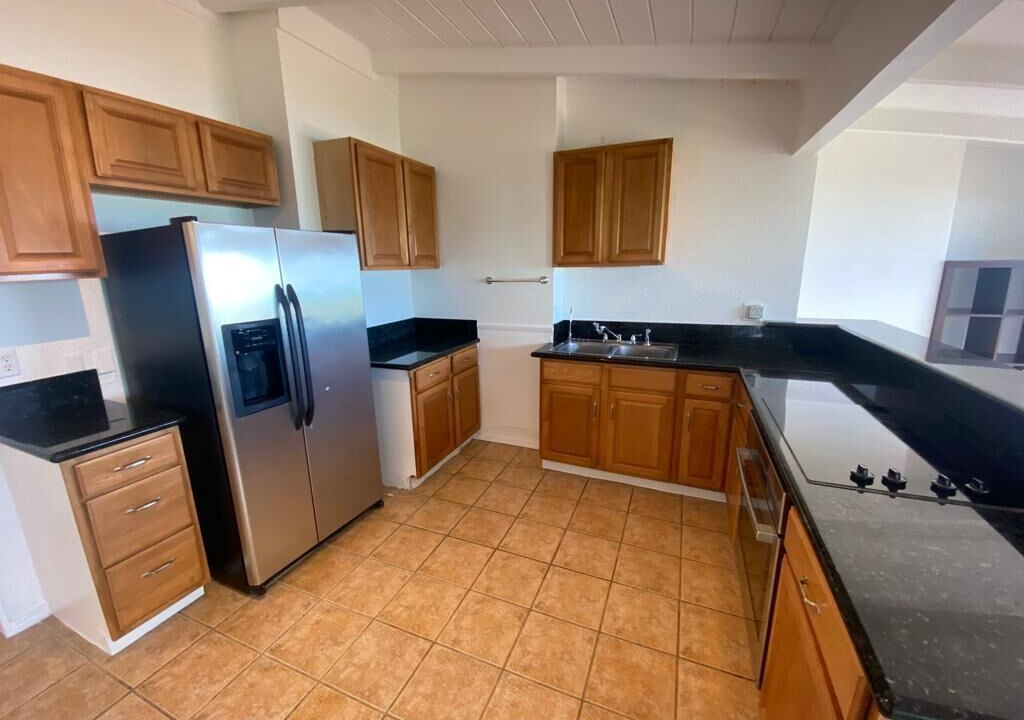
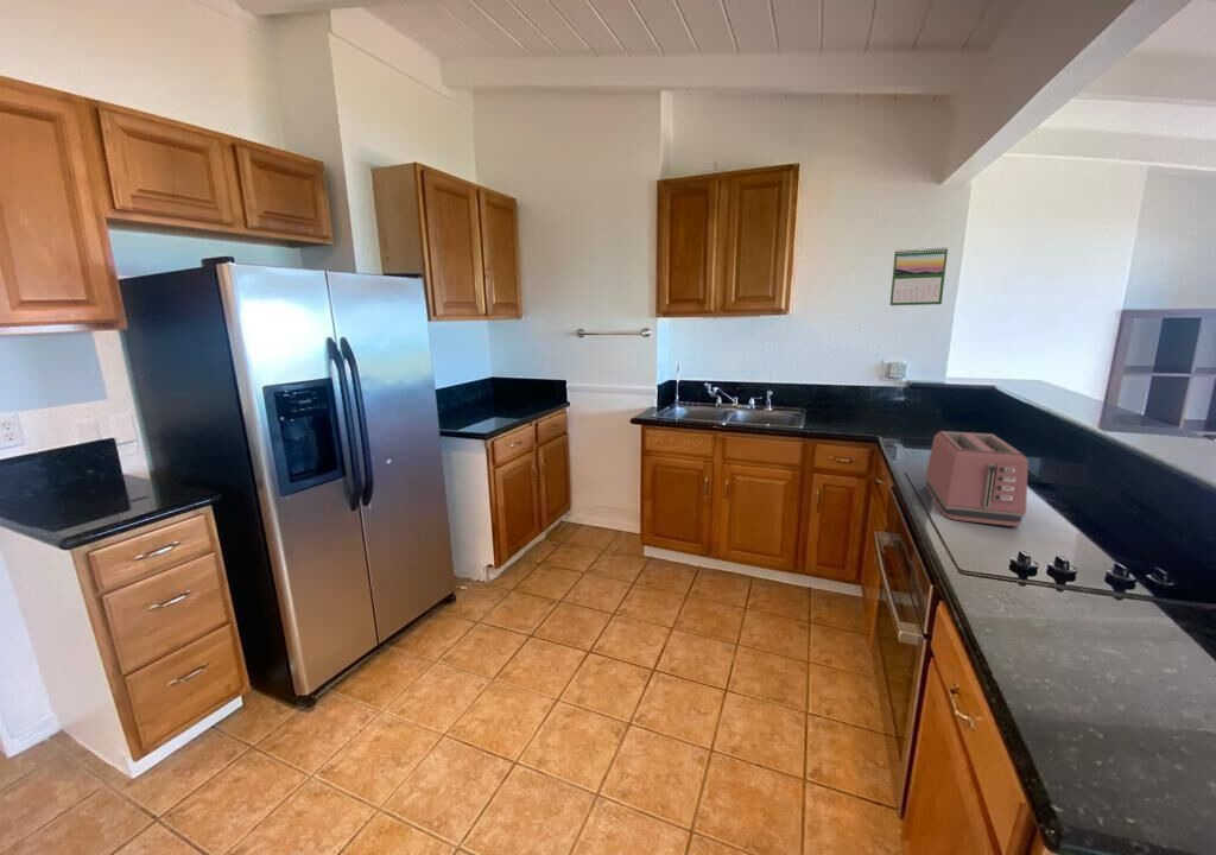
+ calendar (918, 276)
+ toaster (974, 474)
